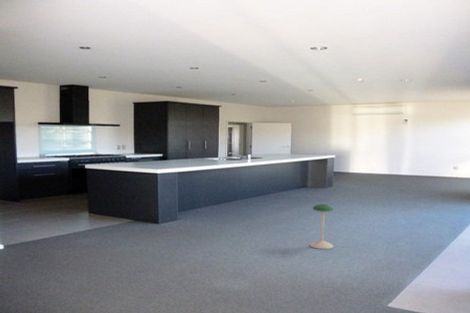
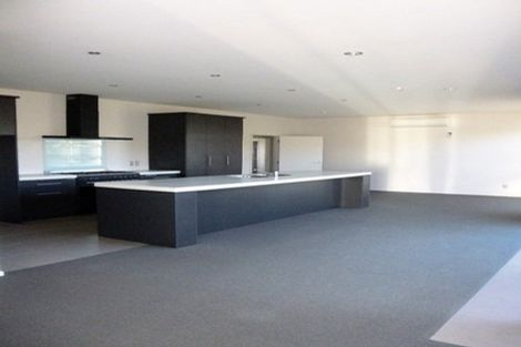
- stool (322, 225)
